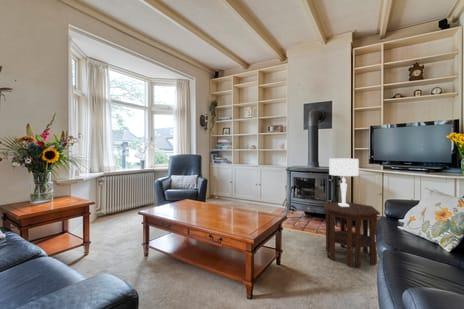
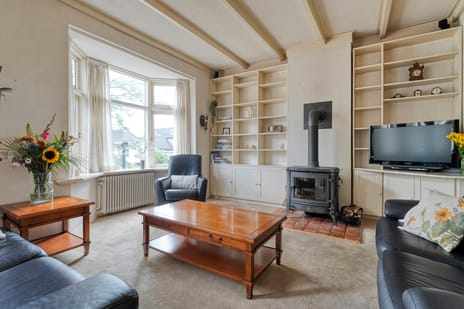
- table lamp (343, 182)
- side table (349, 231)
